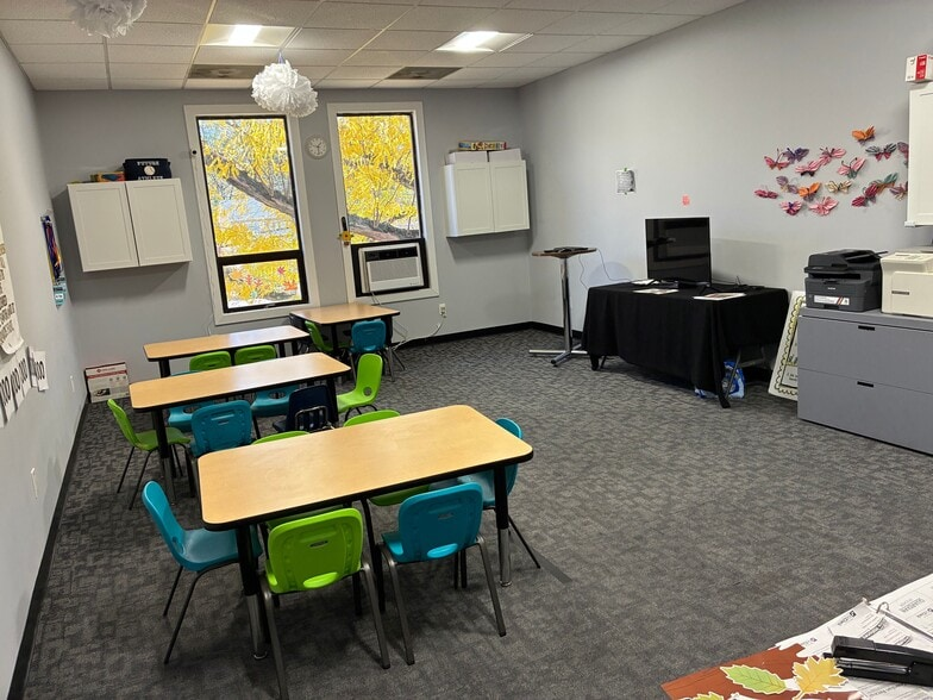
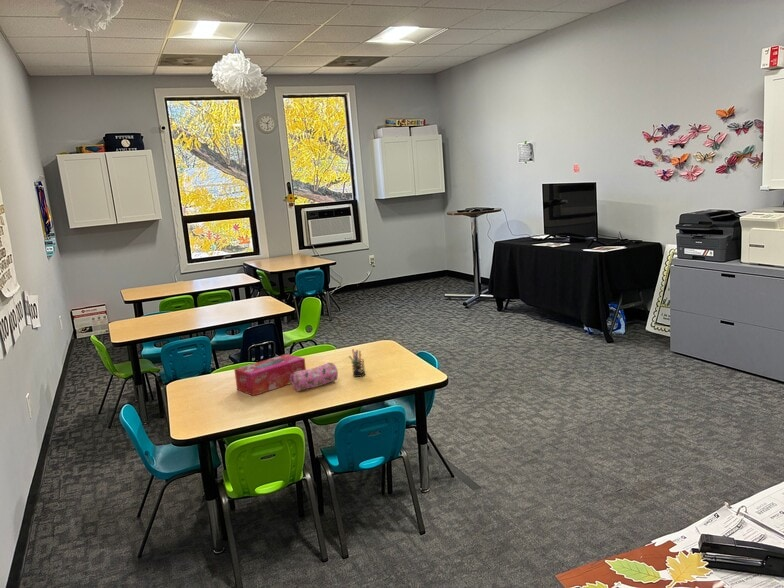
+ tissue box (271, 373)
+ pencil case (314, 376)
+ pen holder (356, 362)
